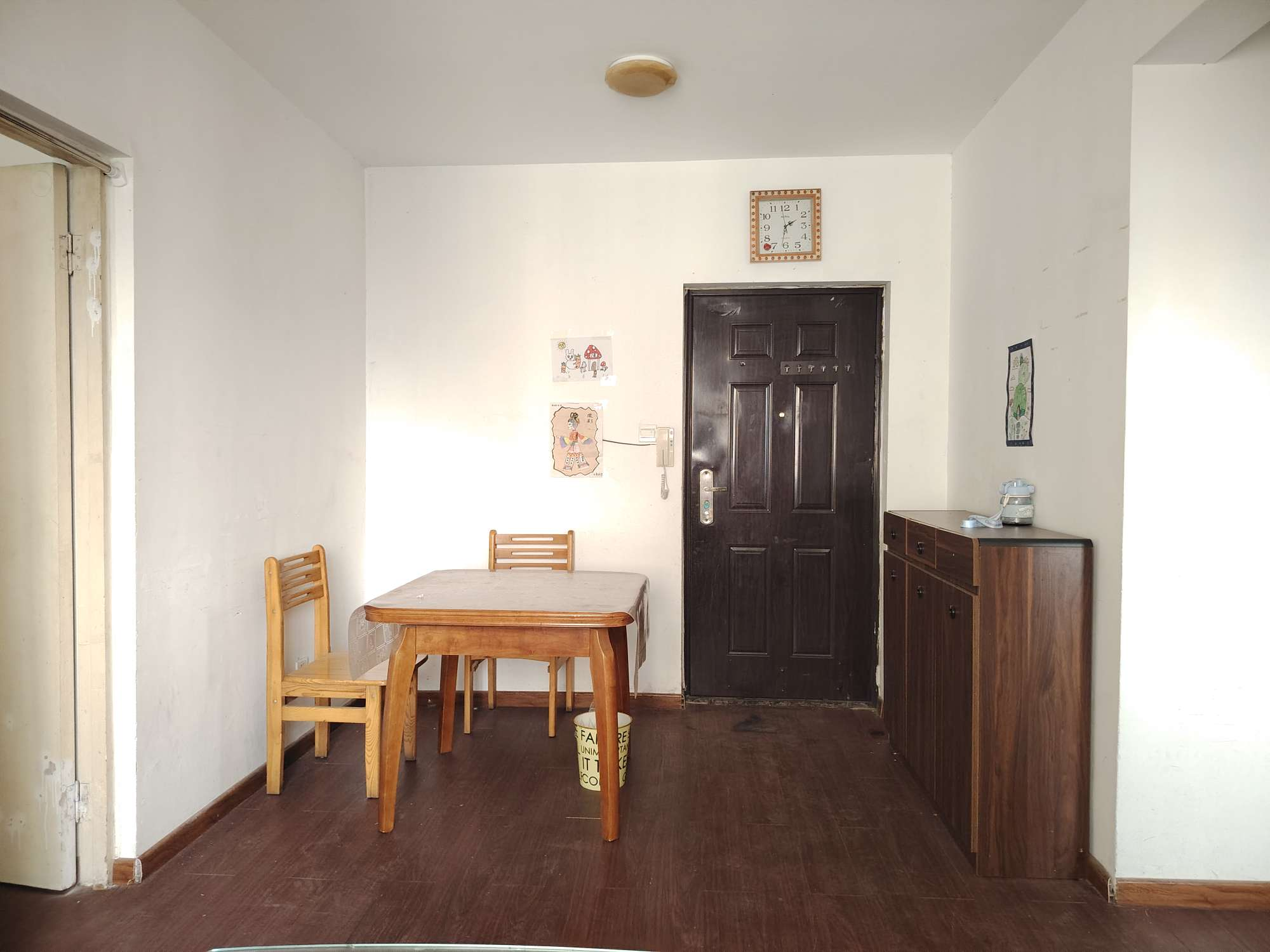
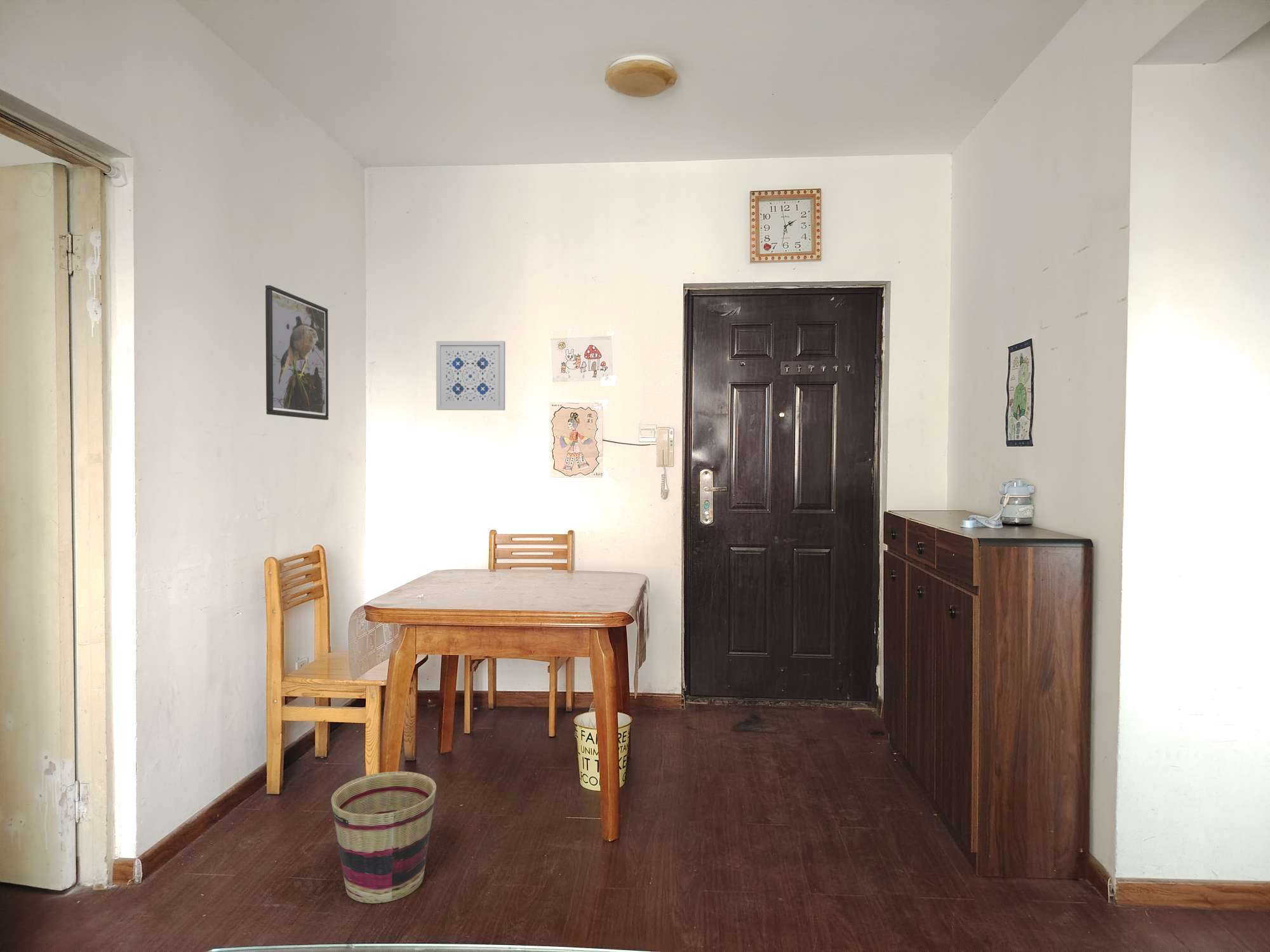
+ wall art (471, 376)
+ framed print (299, 357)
+ basket (385, 837)
